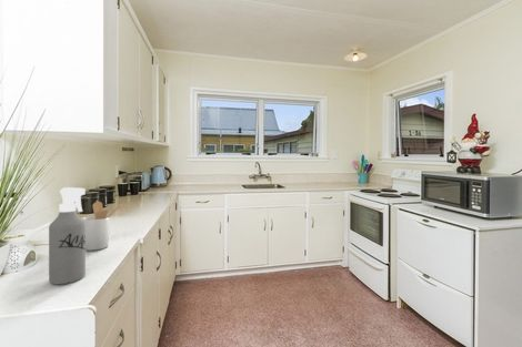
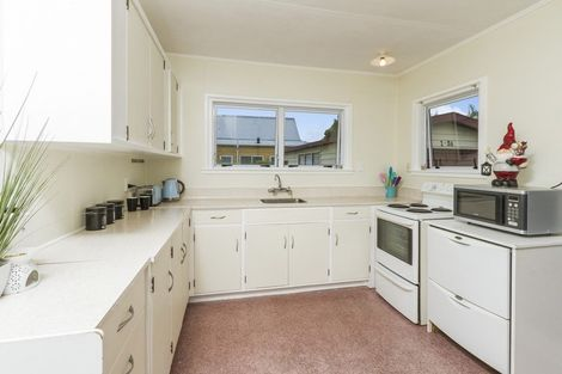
- spray bottle (70, 233)
- utensil holder (103, 224)
